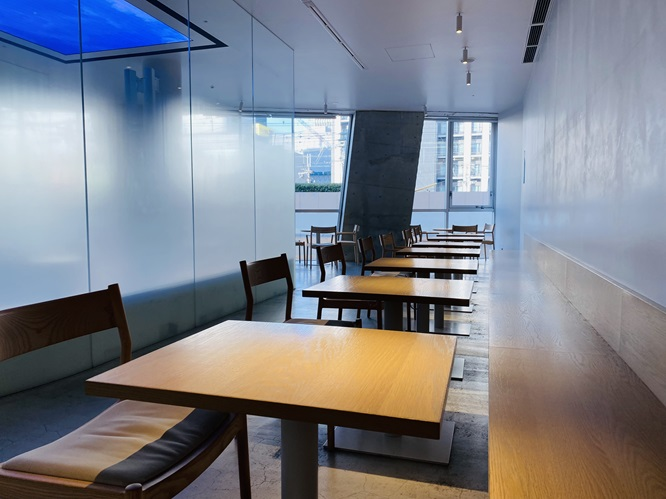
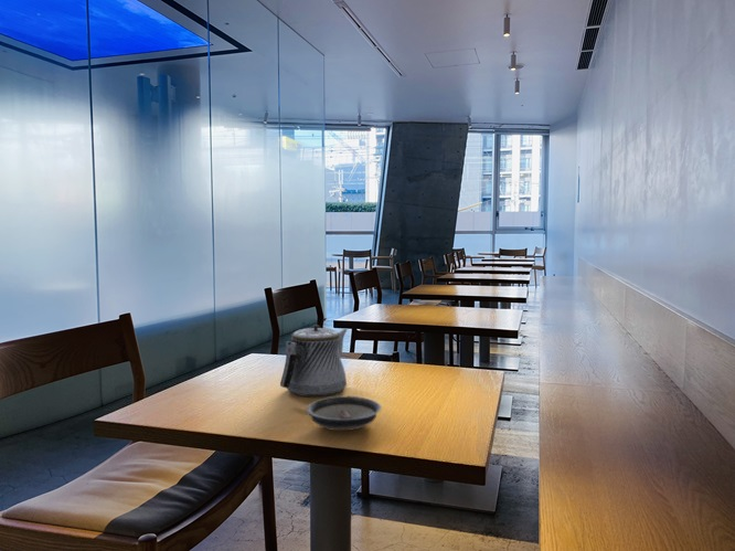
+ teapot (317, 357)
+ saucer (343, 415)
